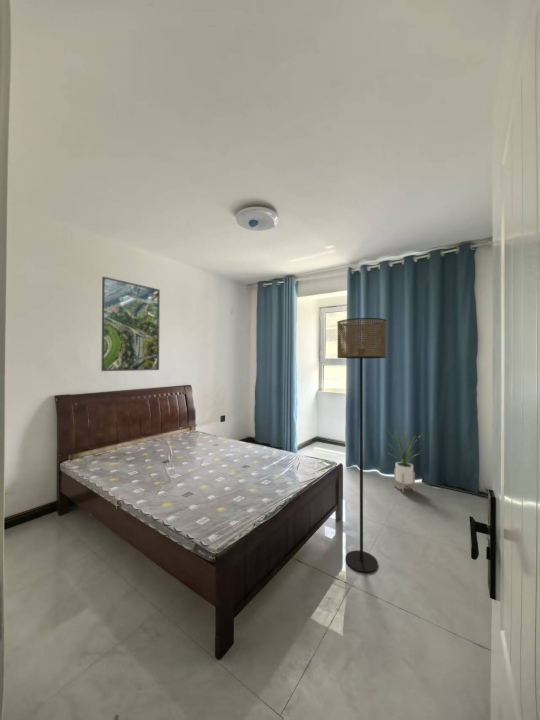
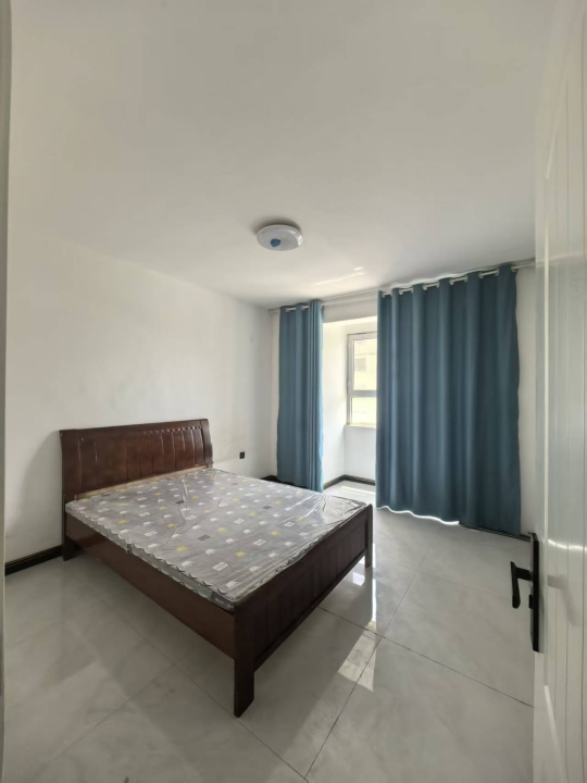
- house plant (405, 456)
- floor lamp (361, 440)
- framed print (132, 327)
